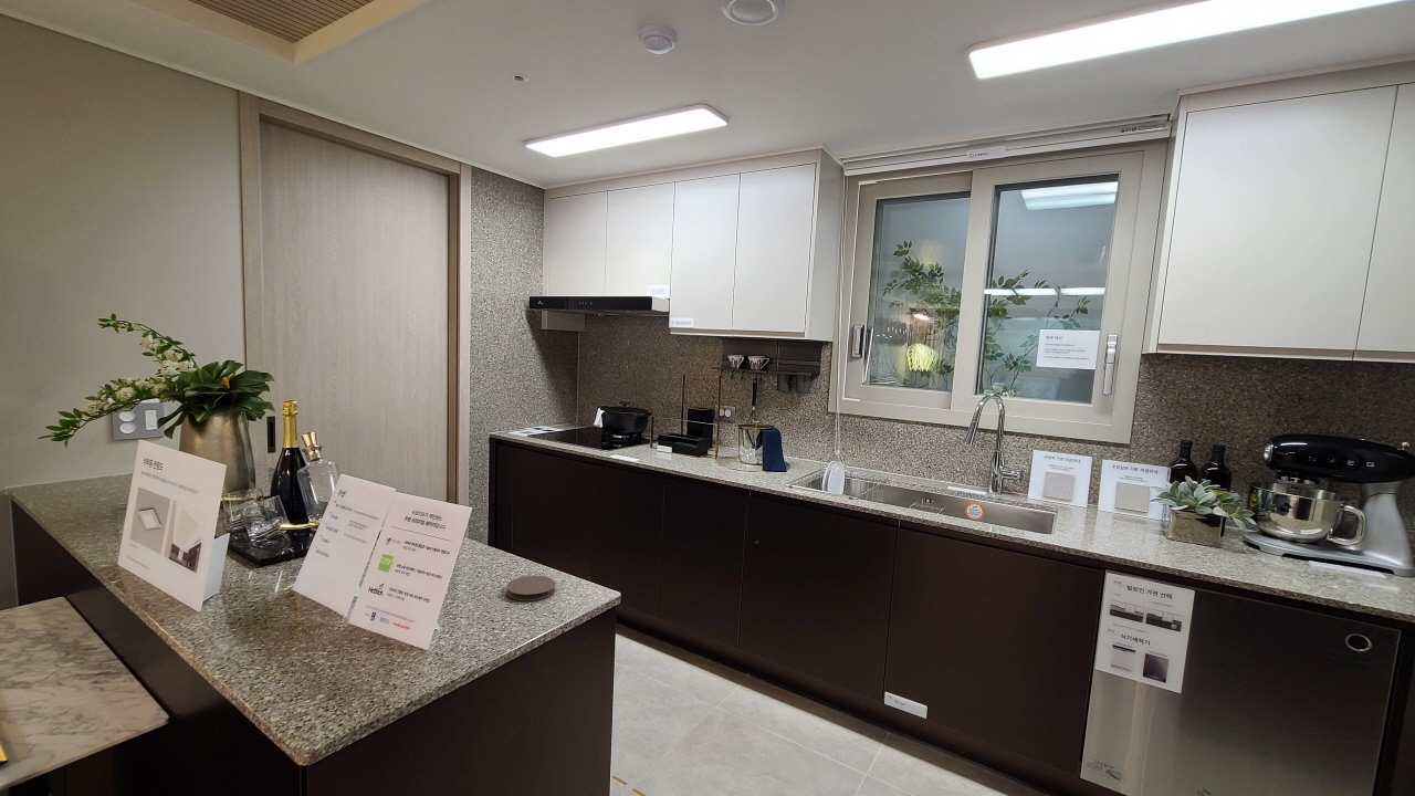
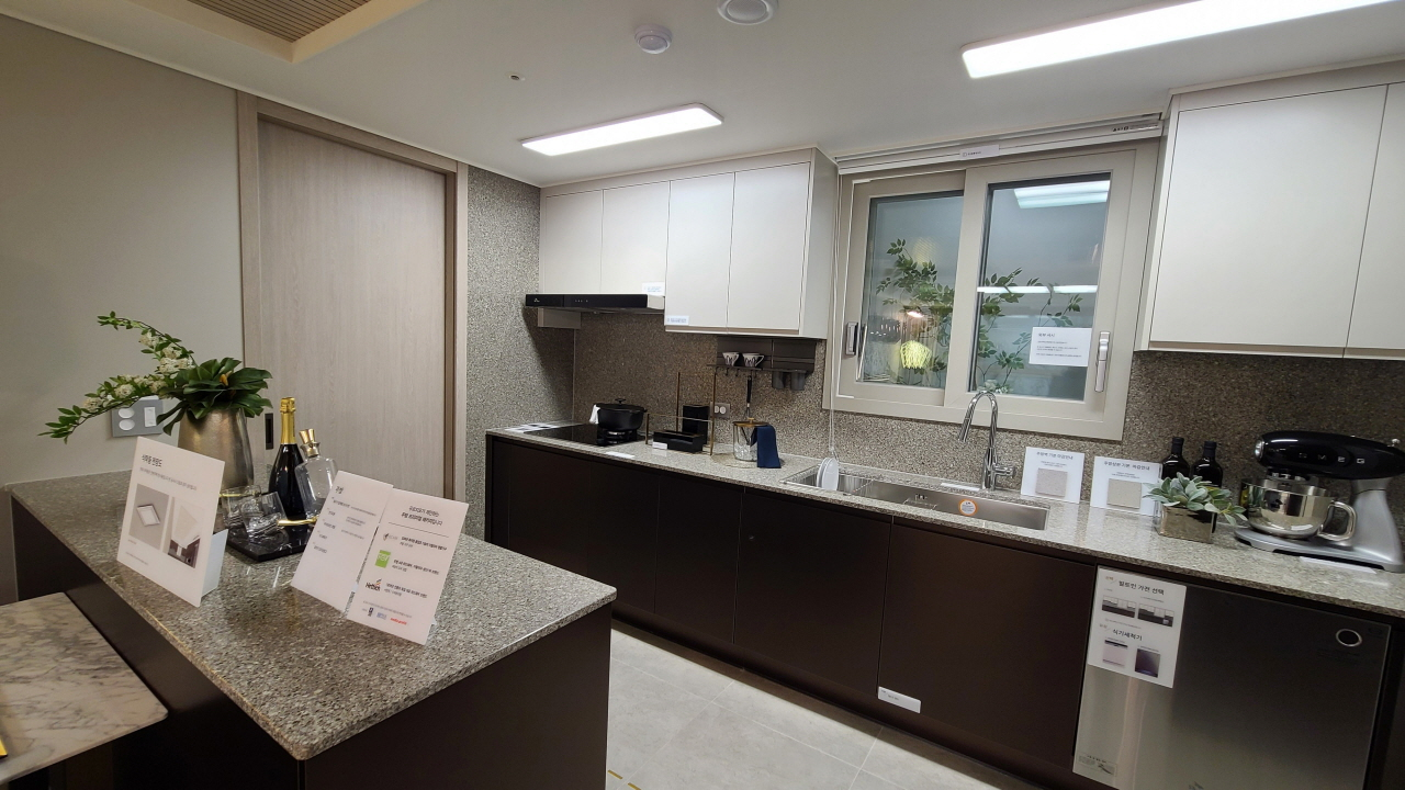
- coaster (531, 587)
